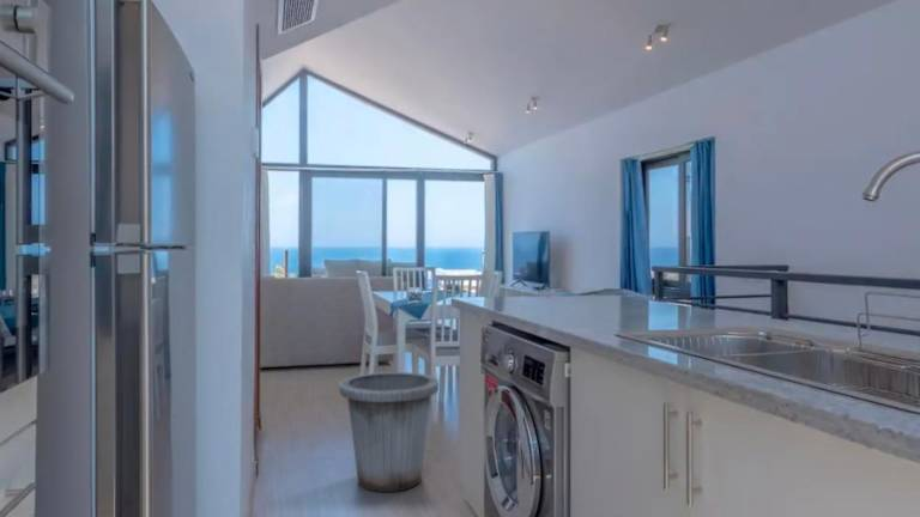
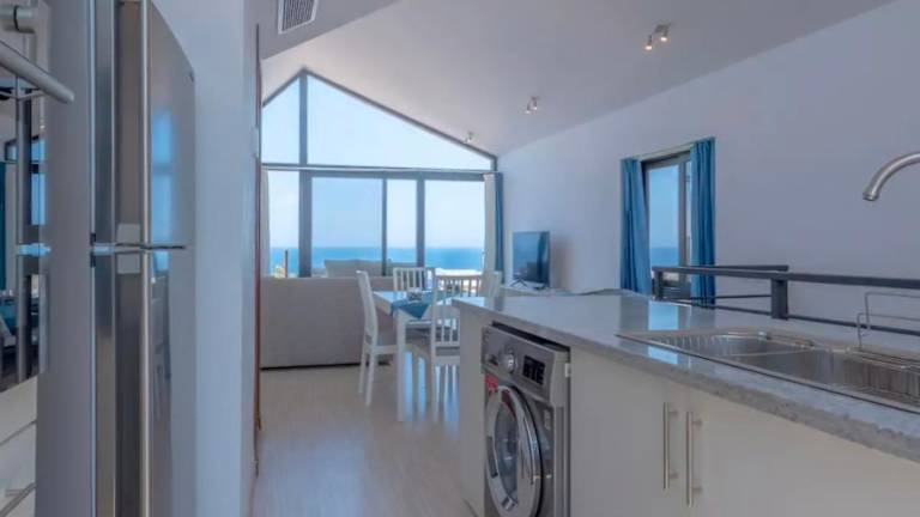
- trash can (389, 430)
